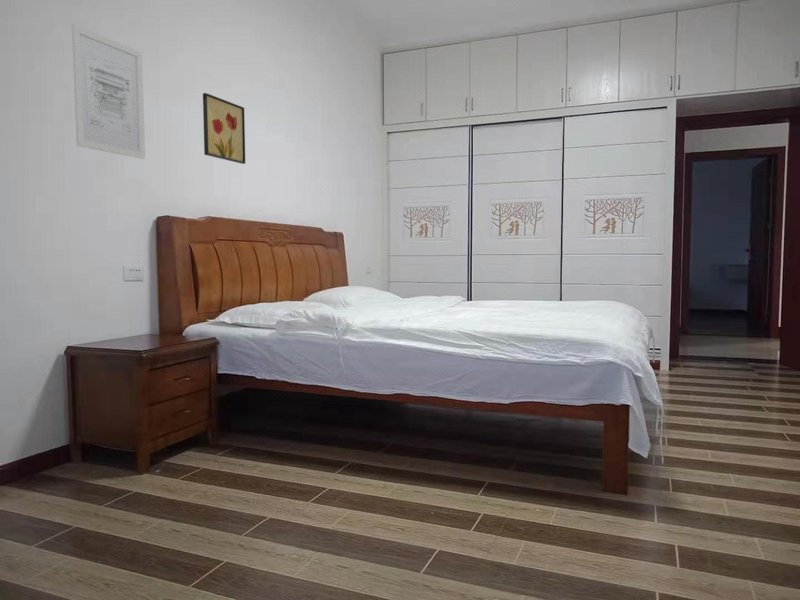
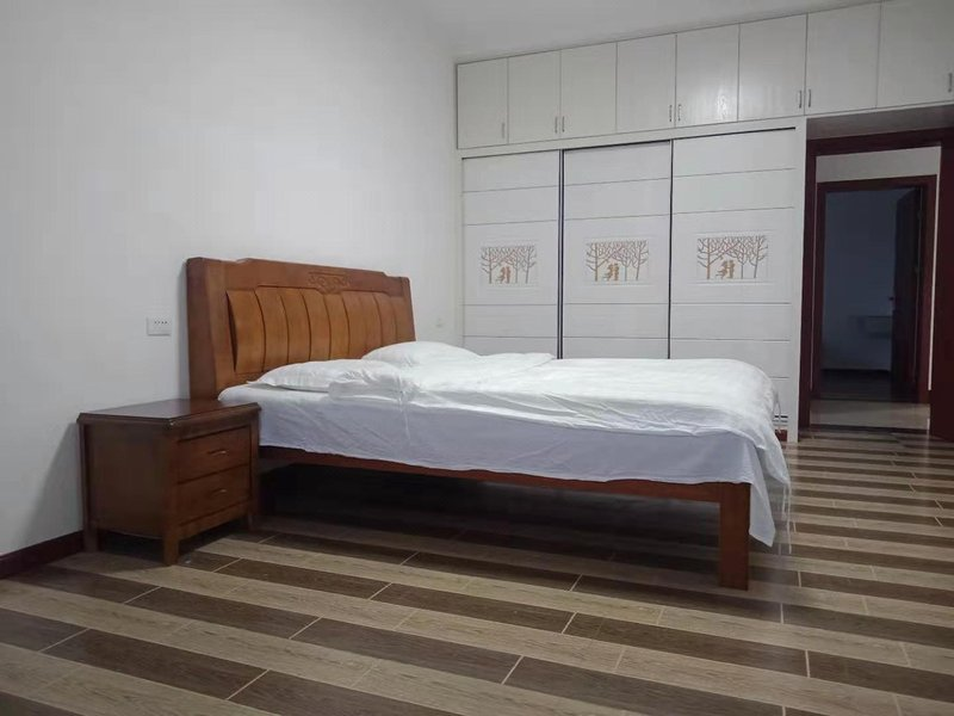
- wall art (111, 96)
- wall art (224, 130)
